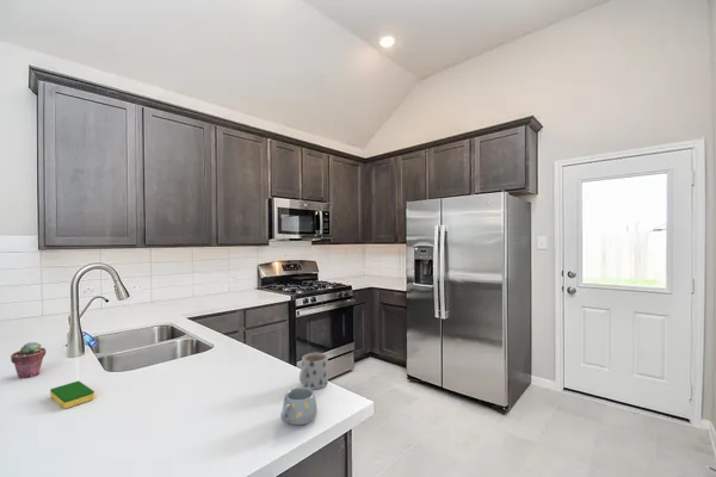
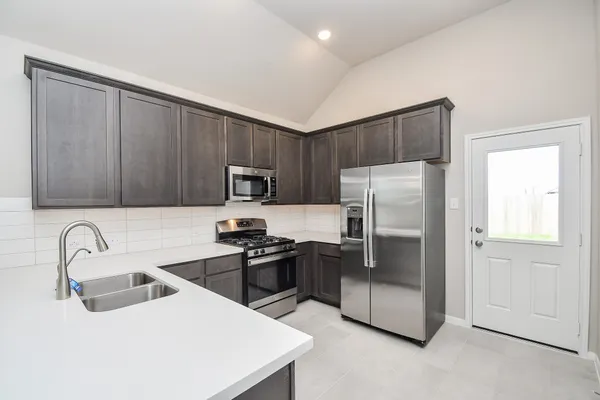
- mug (296, 408)
- potted succulent (29, 358)
- dish sponge (72, 394)
- mug (311, 372)
